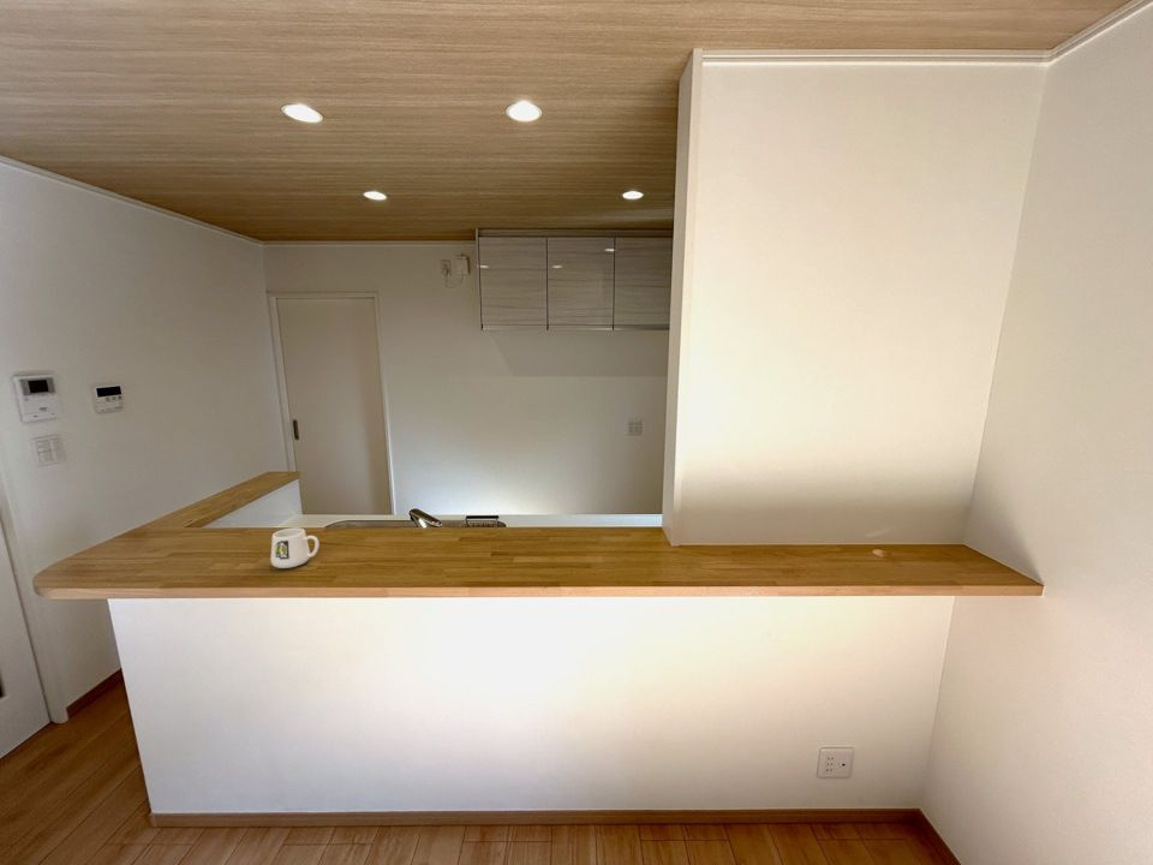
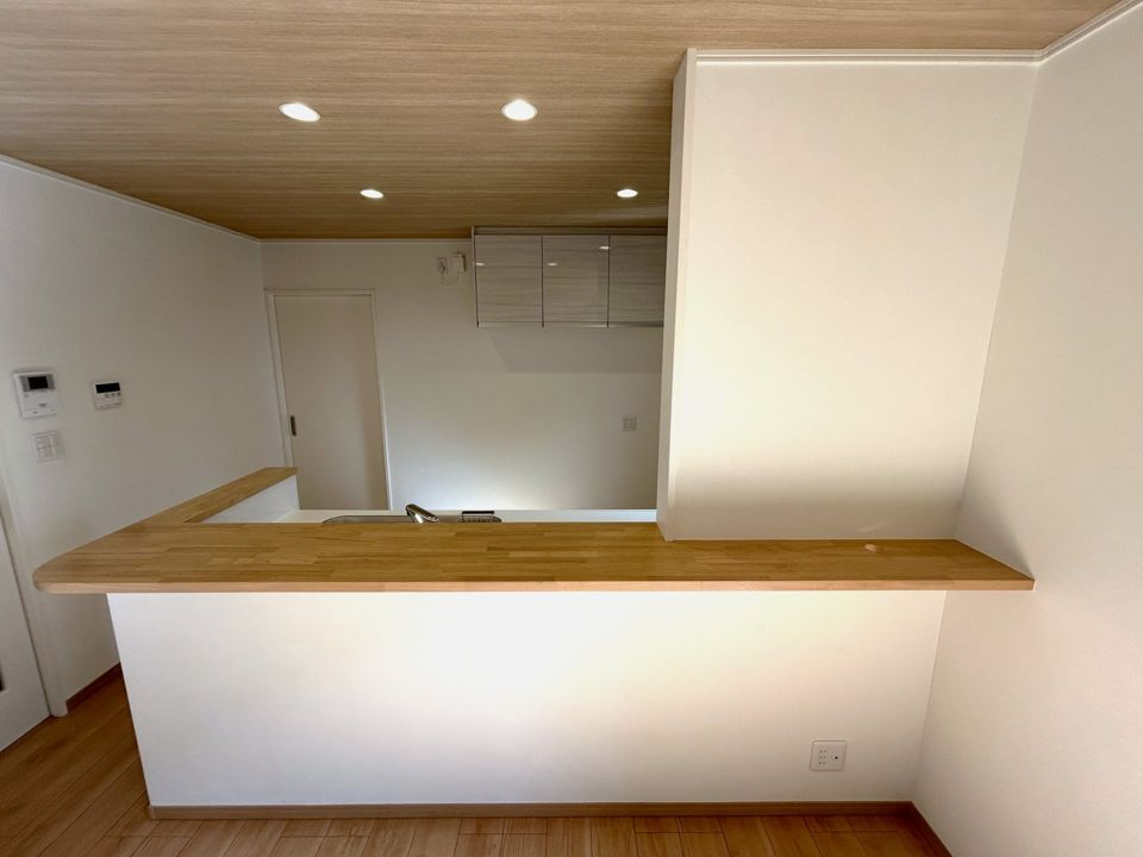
- mug (295, 548)
